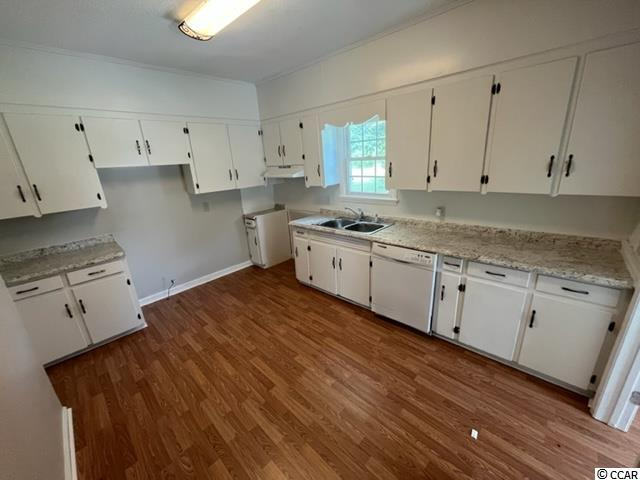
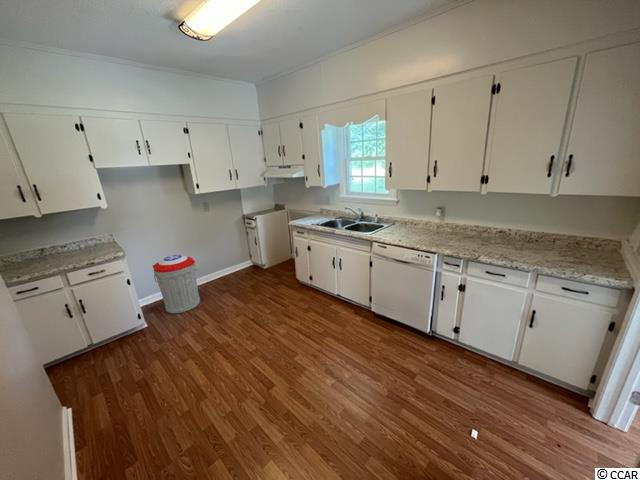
+ trash can (178, 282)
